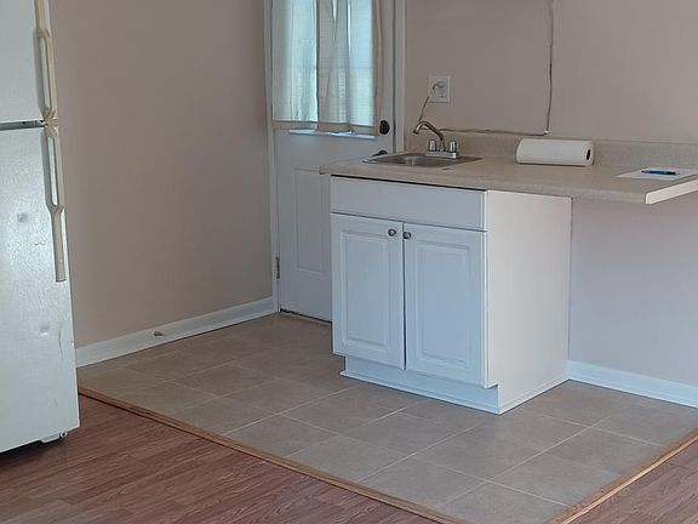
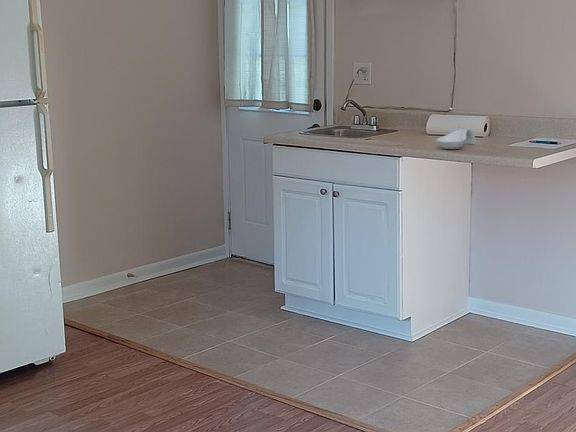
+ spoon rest (457, 138)
